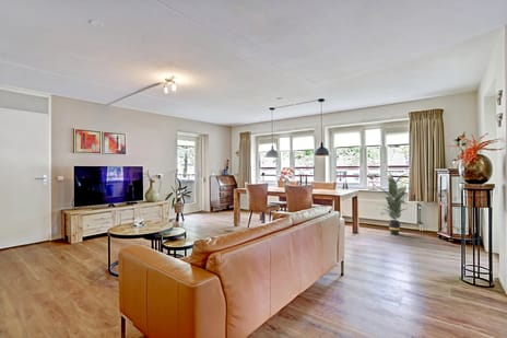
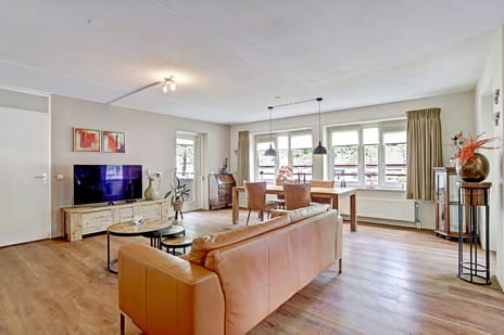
- indoor plant (392, 201)
